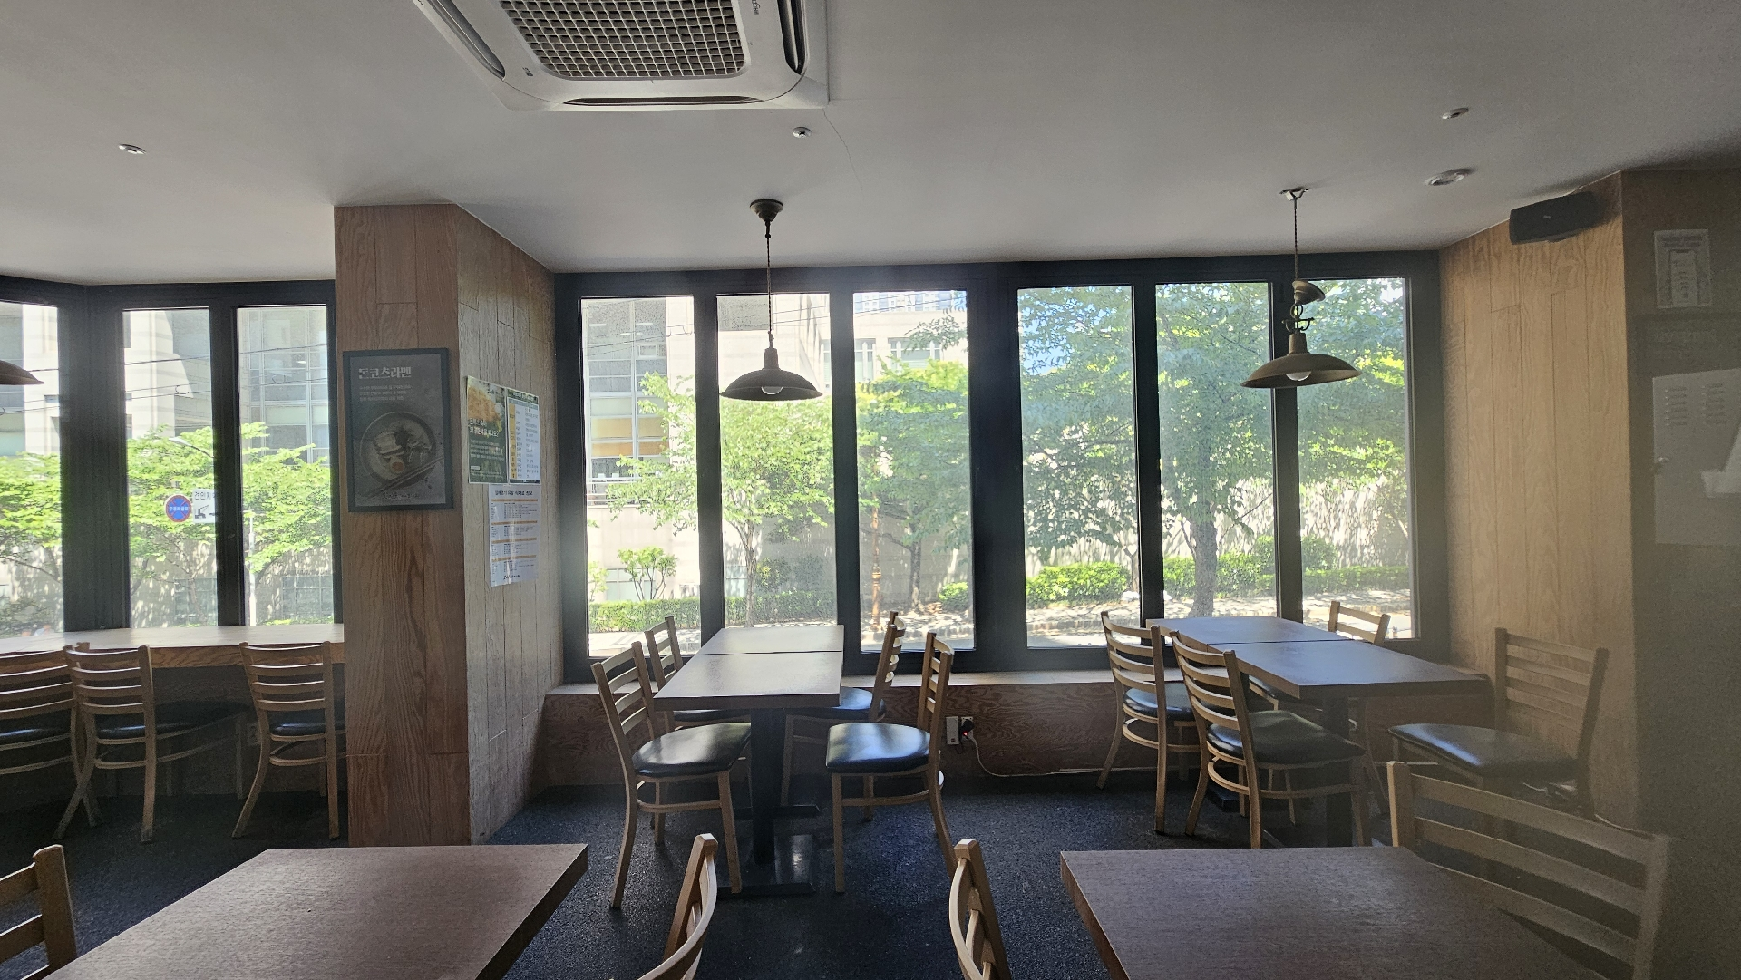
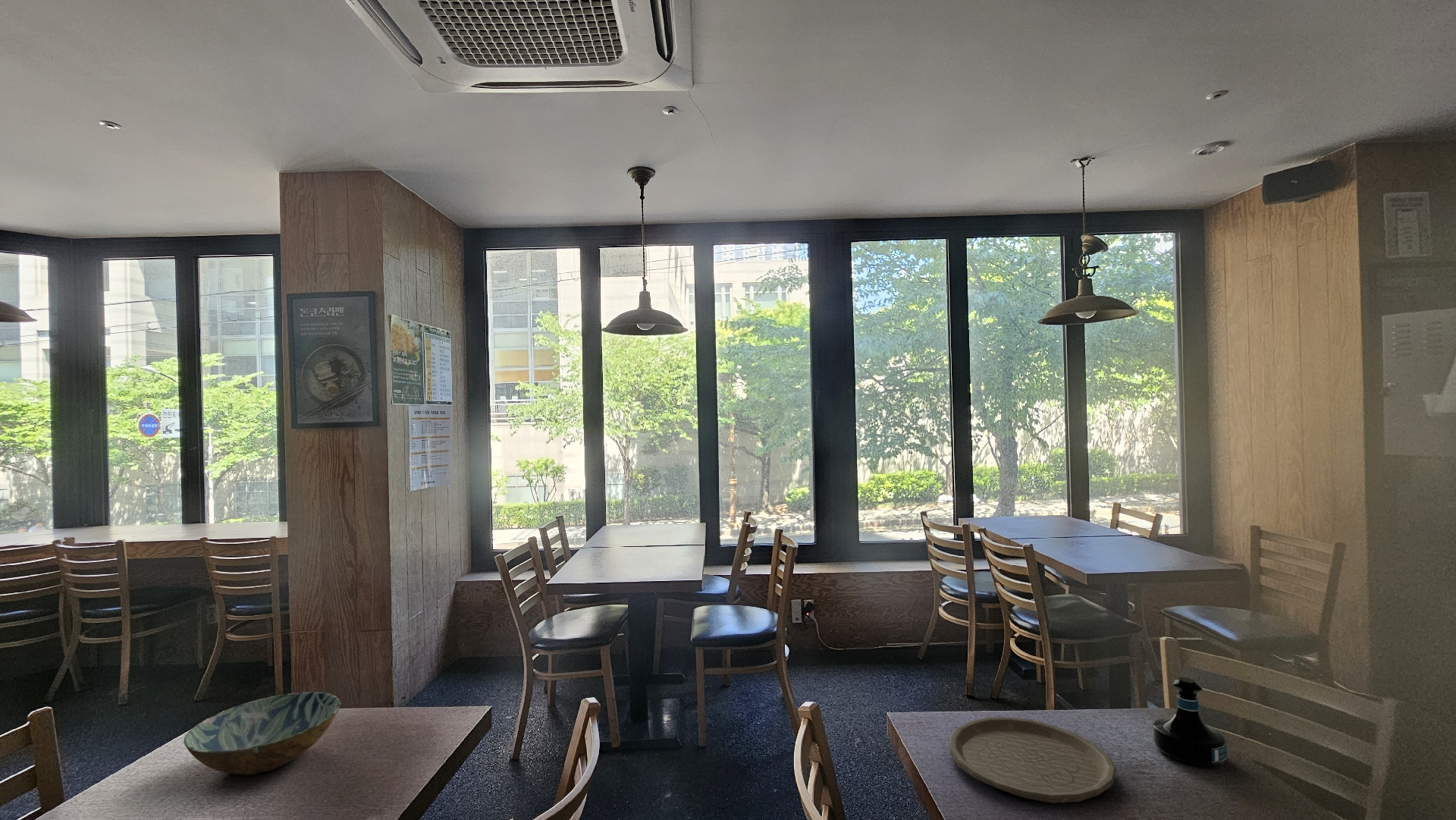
+ tequila bottle (1188, 716)
+ bowl (267, 739)
+ plate (1028, 757)
